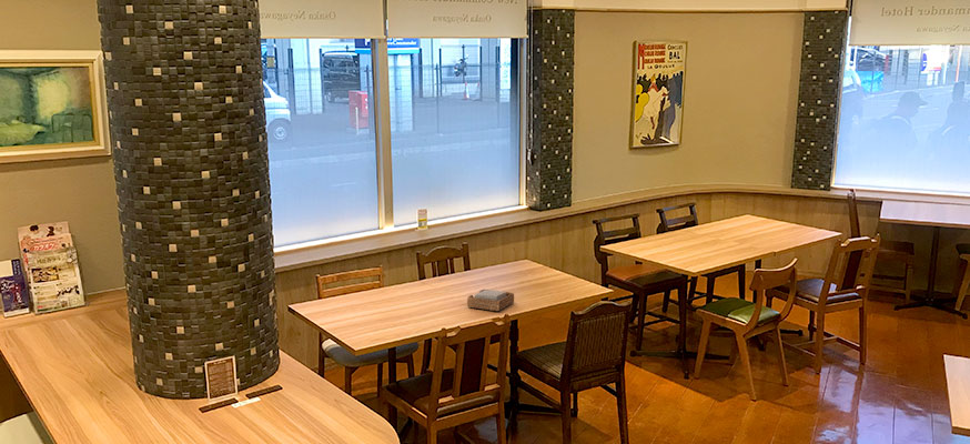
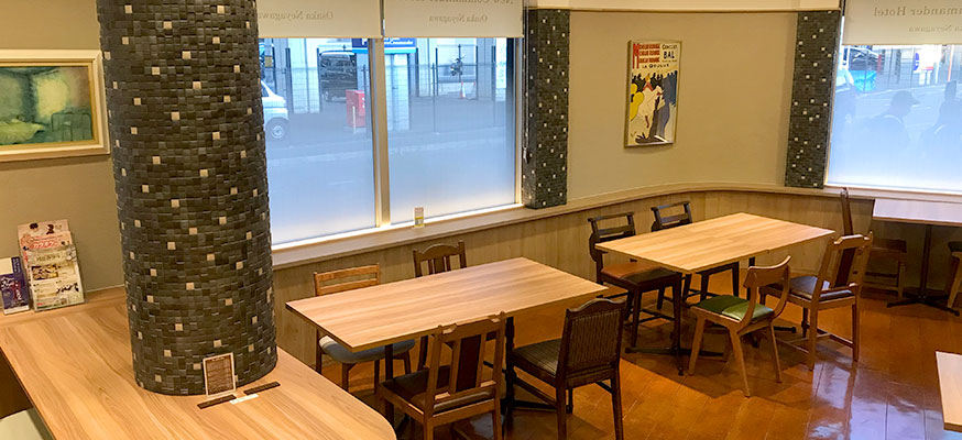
- napkin holder (491, 297)
